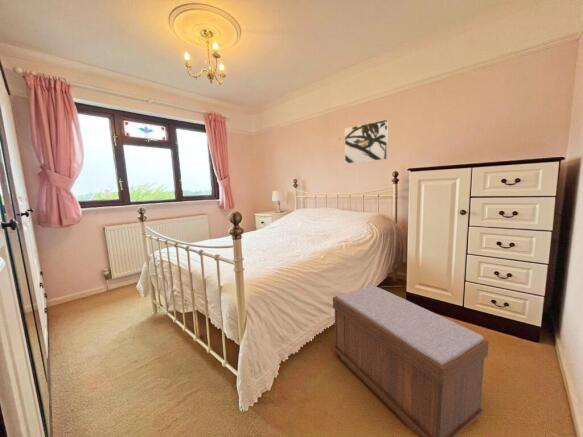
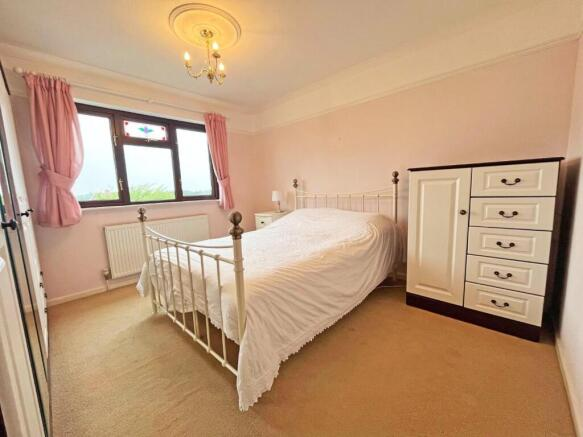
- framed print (365, 143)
- bench (396, 347)
